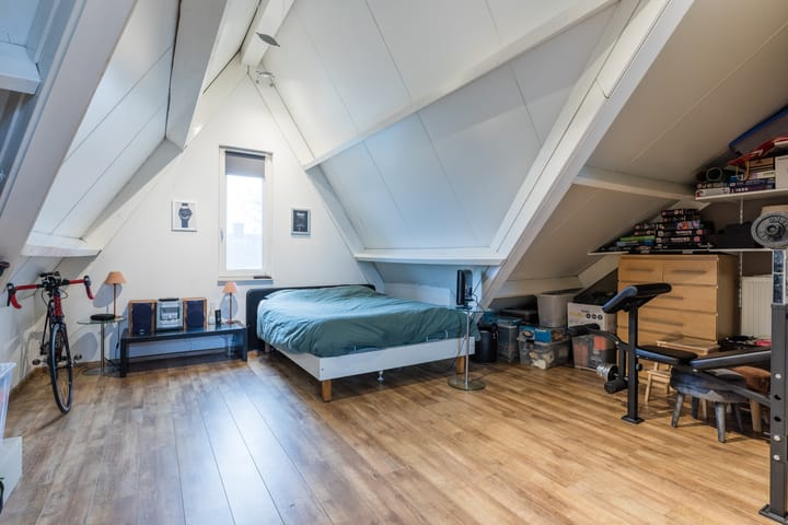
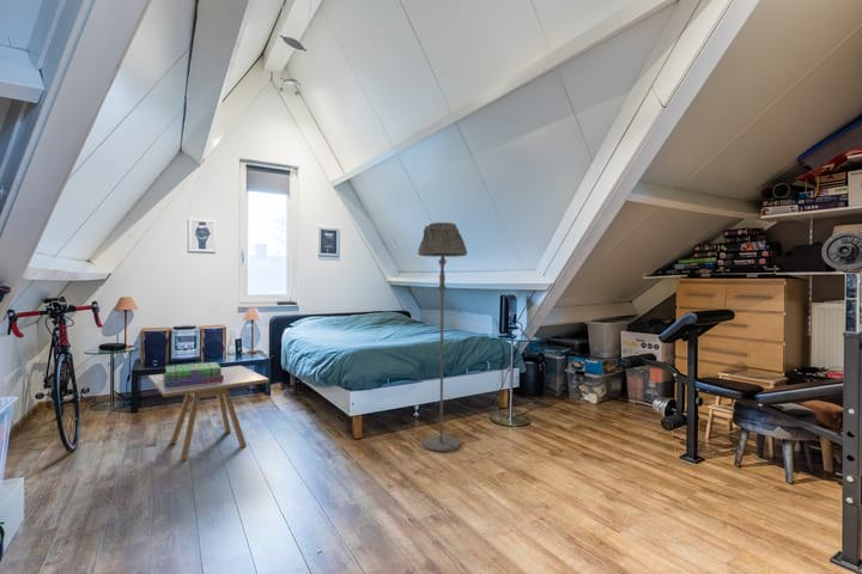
+ side table (196, 409)
+ stack of books (193, 373)
+ floor lamp (442, 334)
